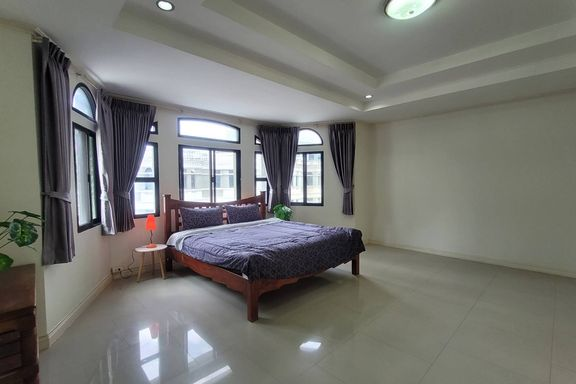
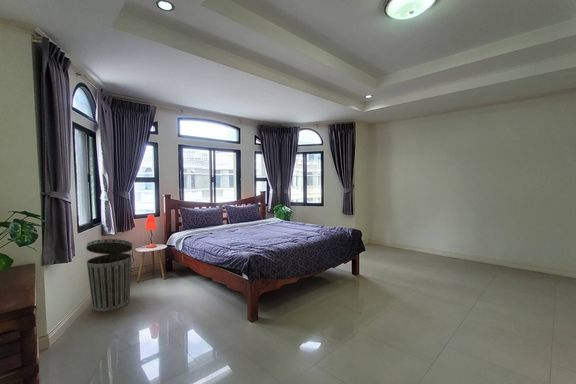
+ trash can (110, 270)
